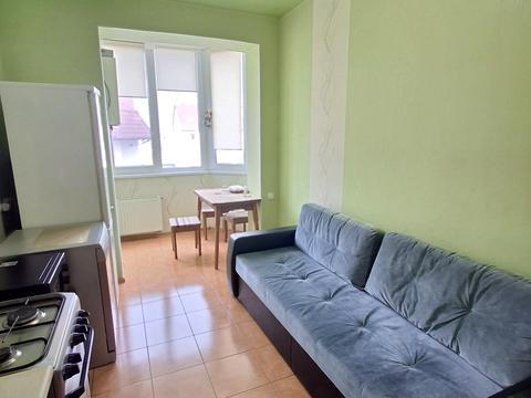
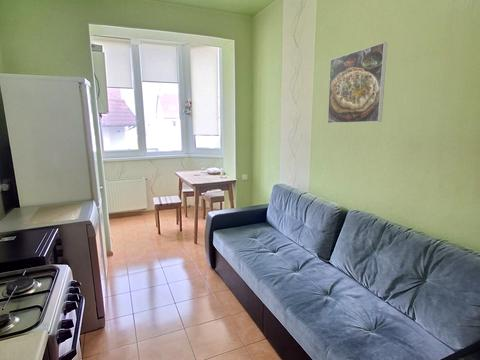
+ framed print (353, 88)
